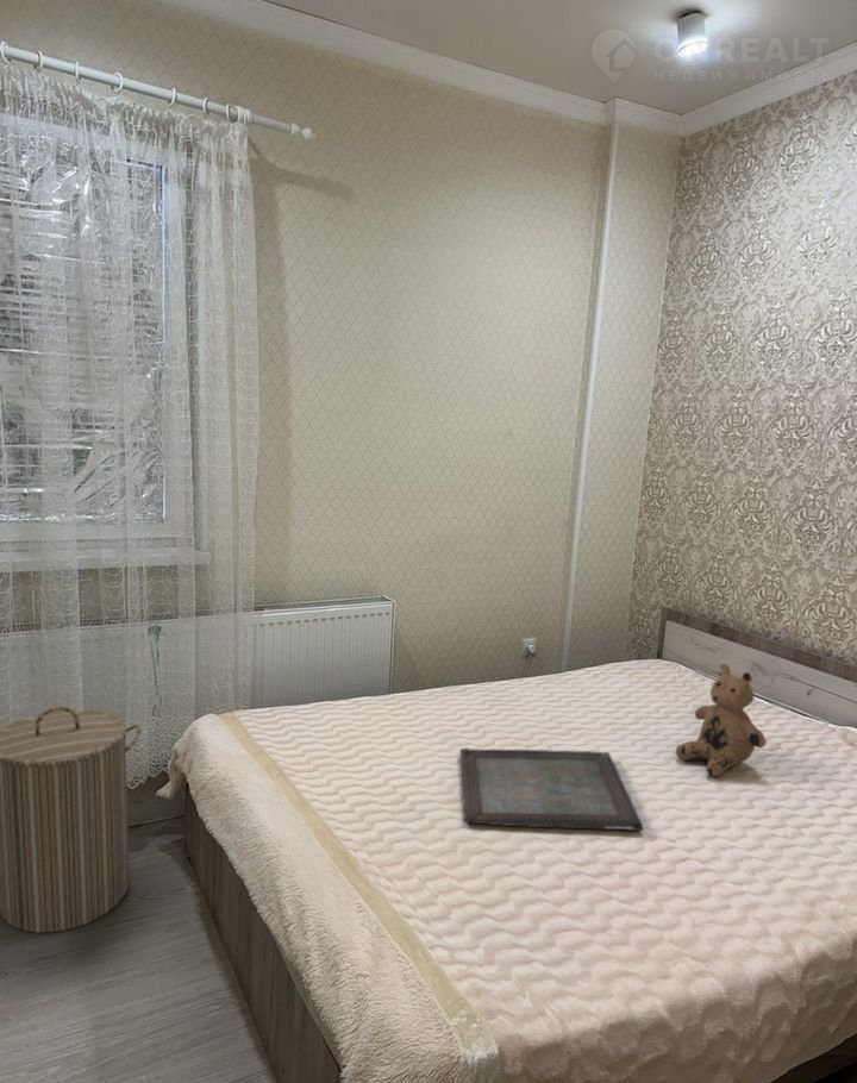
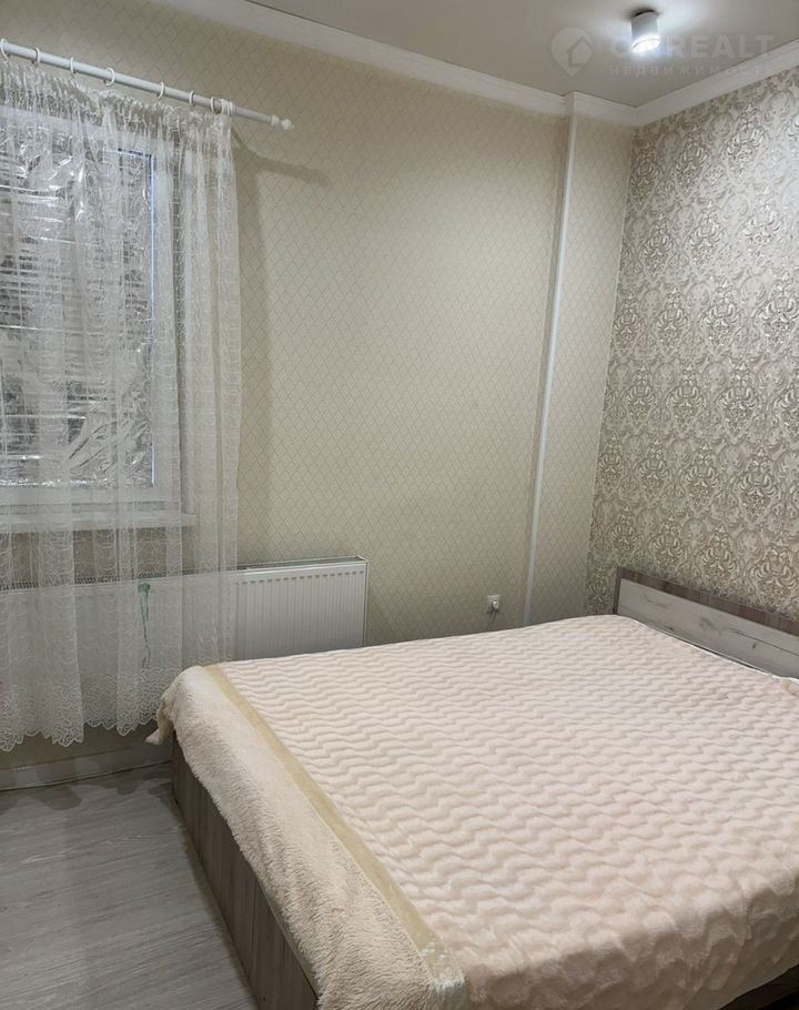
- teddy bear (720, 716)
- laundry hamper (62, 802)
- serving tray (543, 784)
